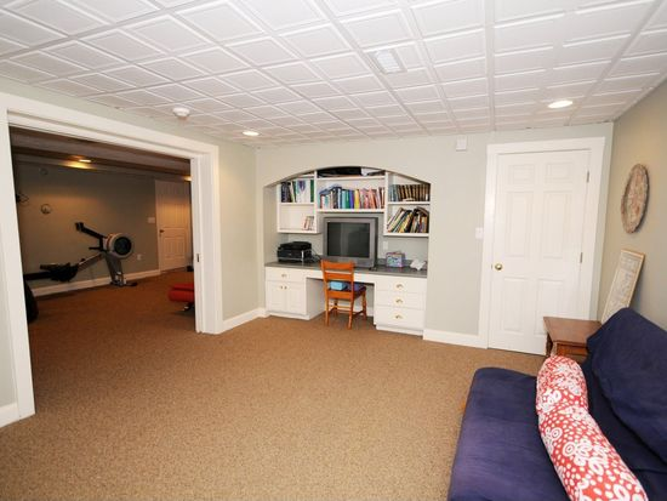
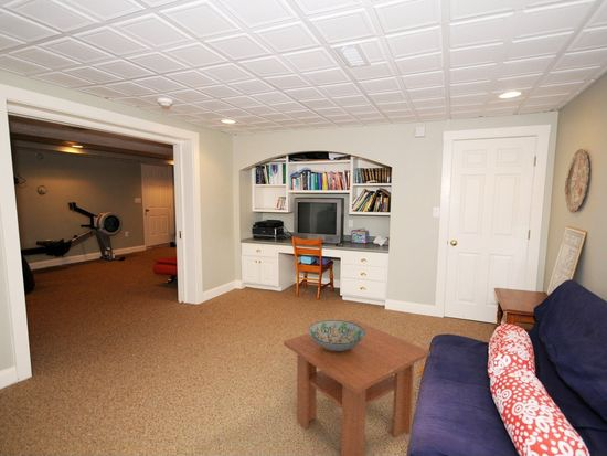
+ decorative bowl (336, 338)
+ coffee table (353, 386)
